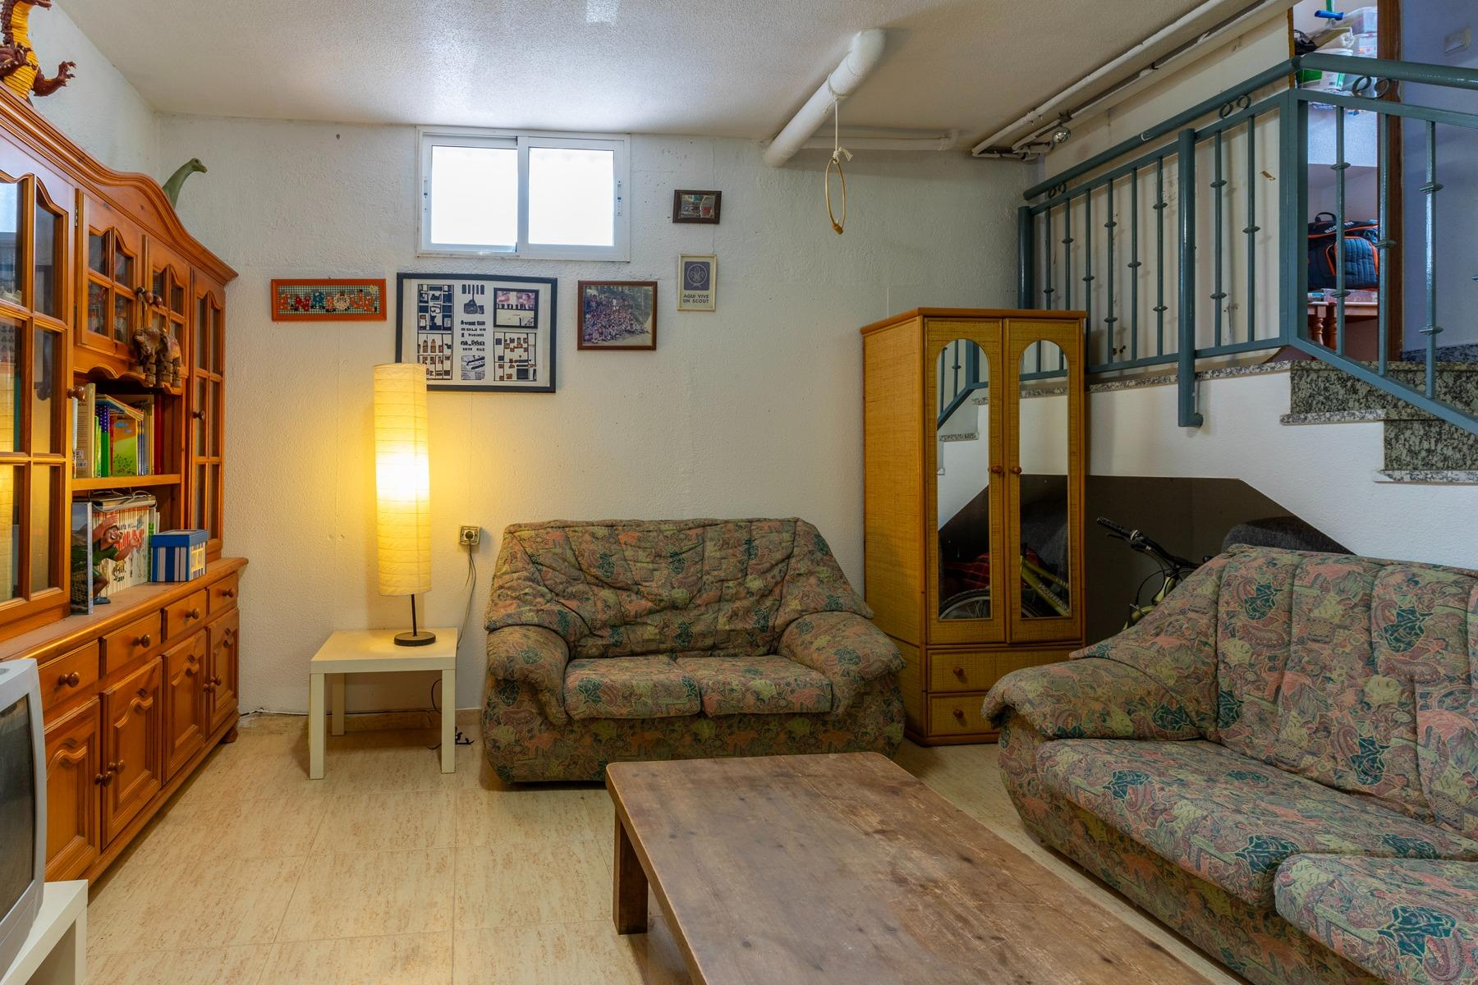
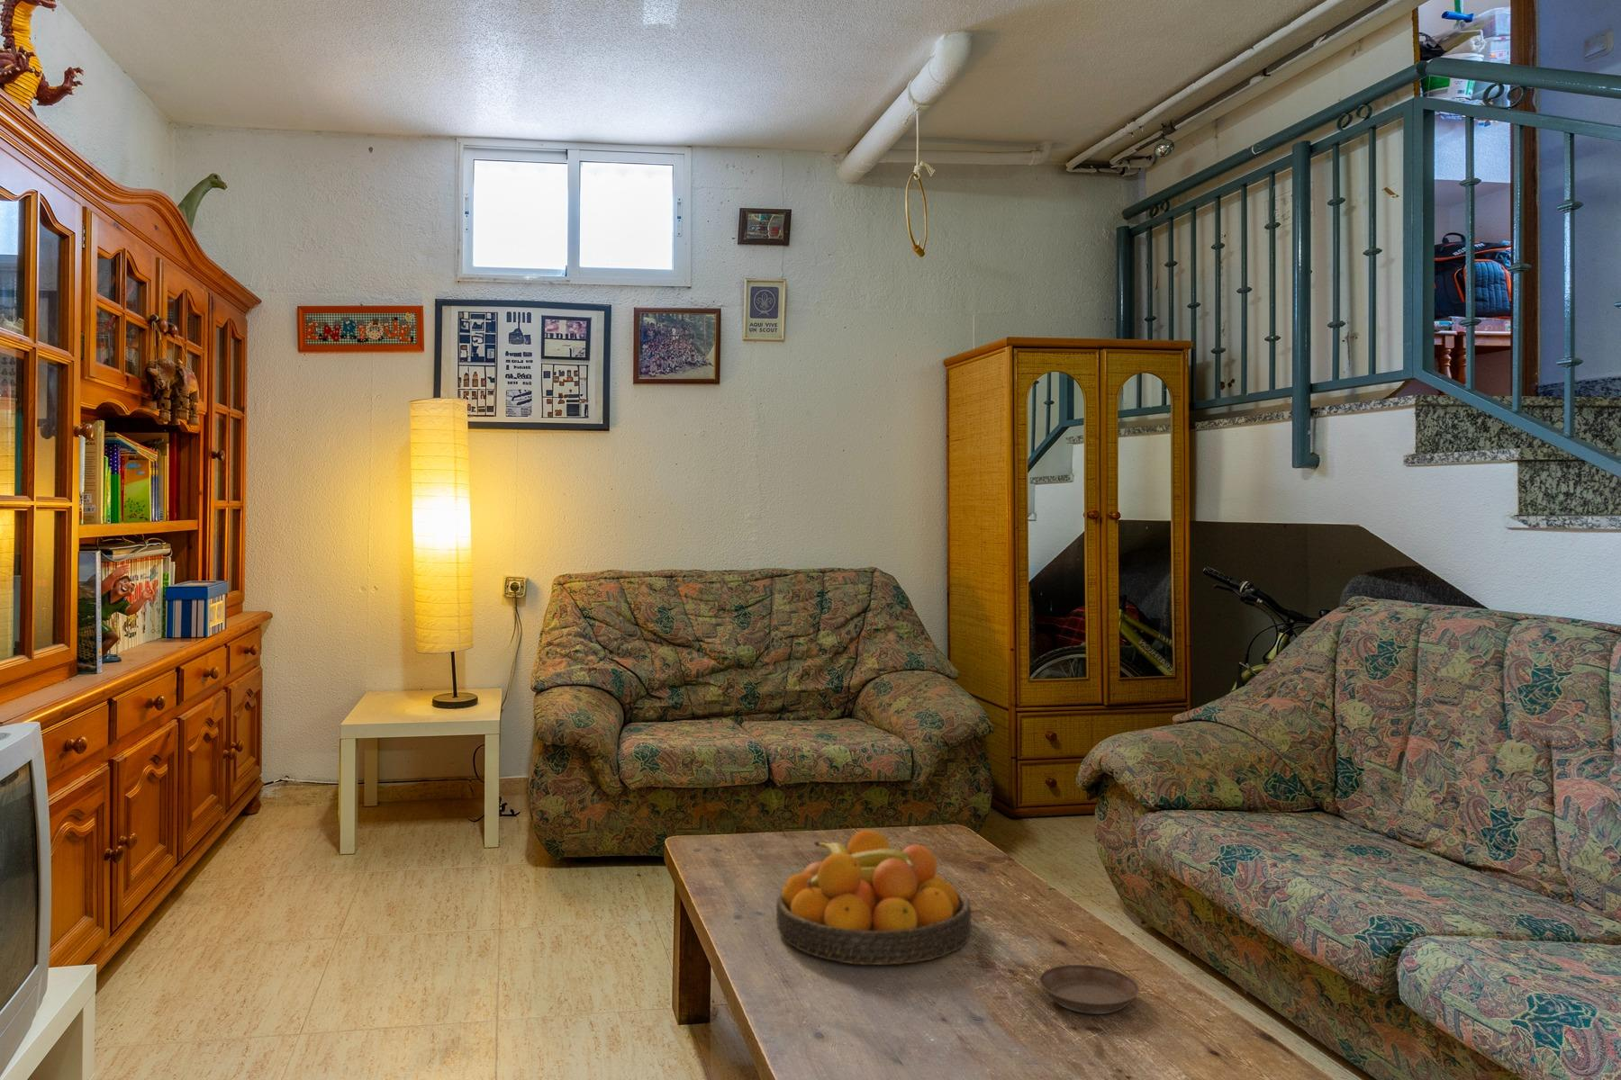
+ fruit bowl (873, 886)
+ saucer (1088, 991)
